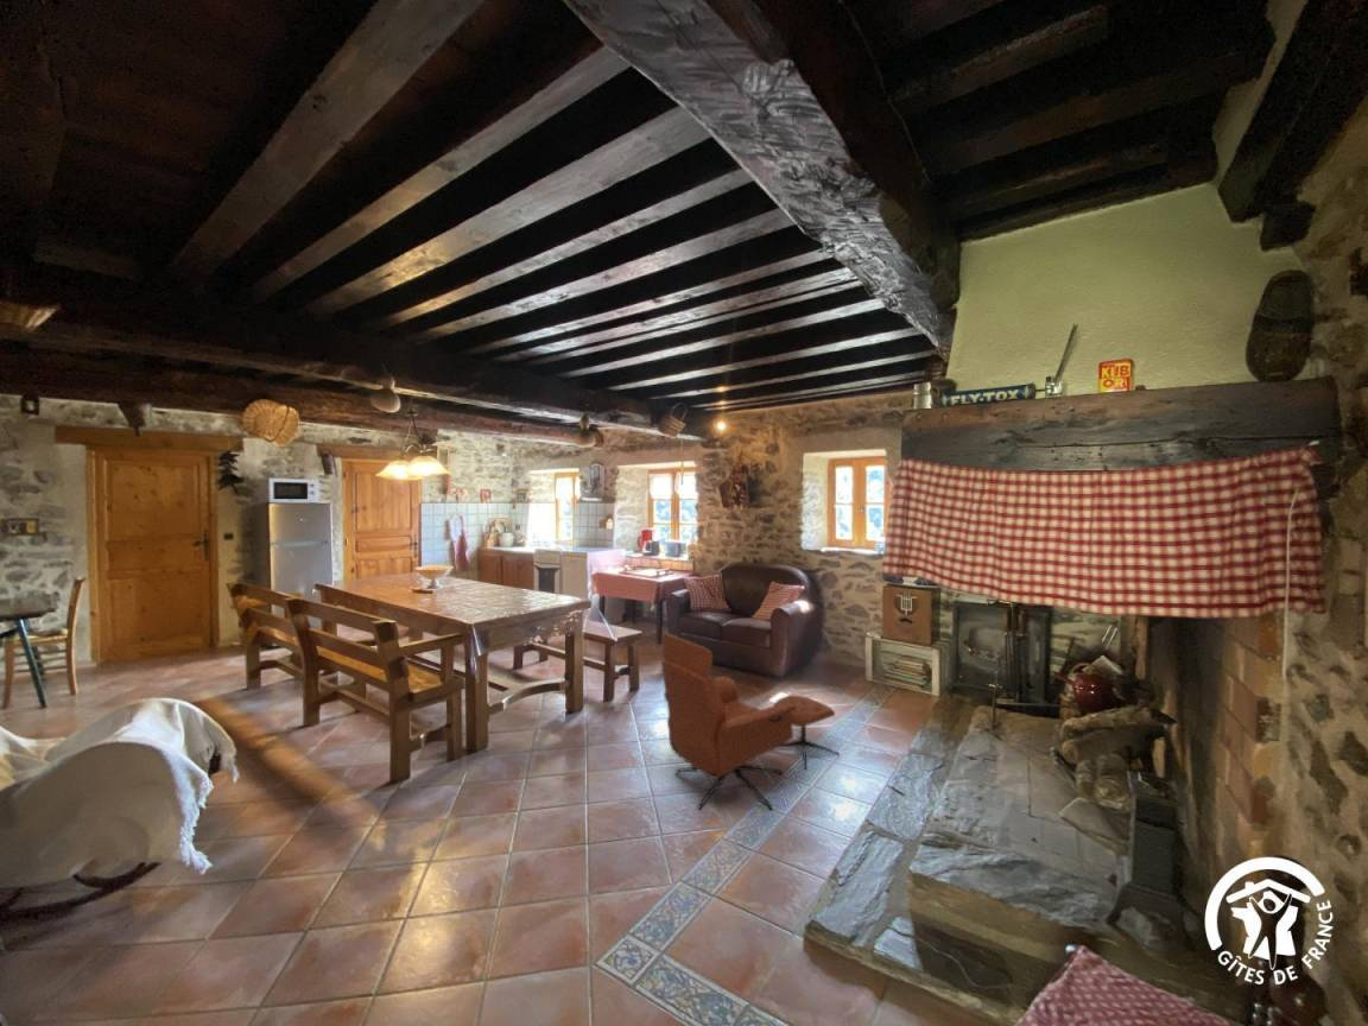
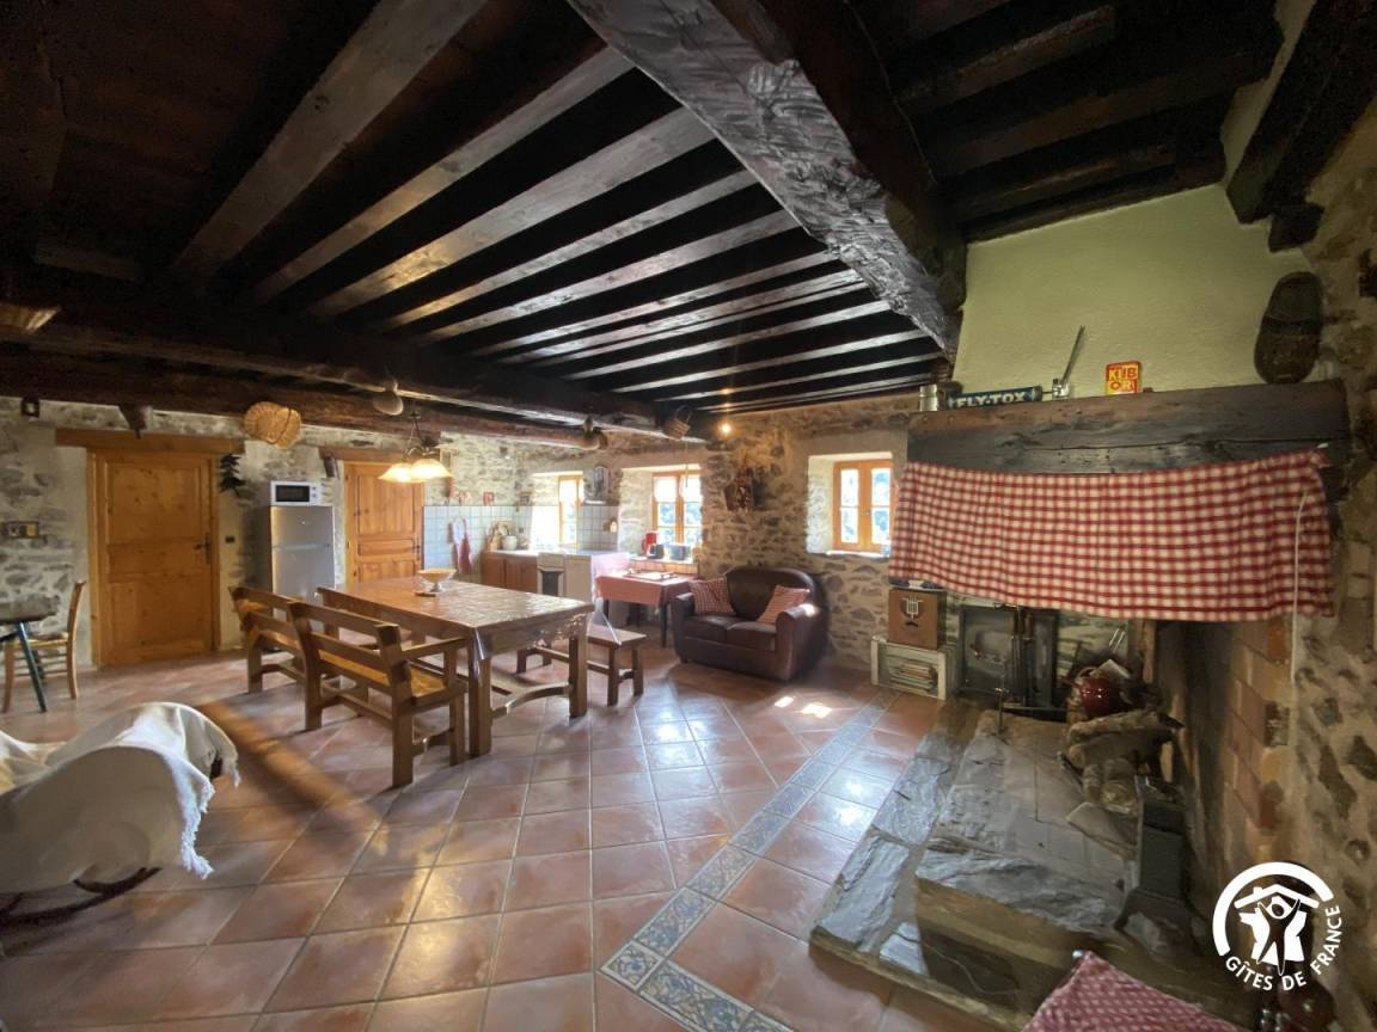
- armchair (754, 707)
